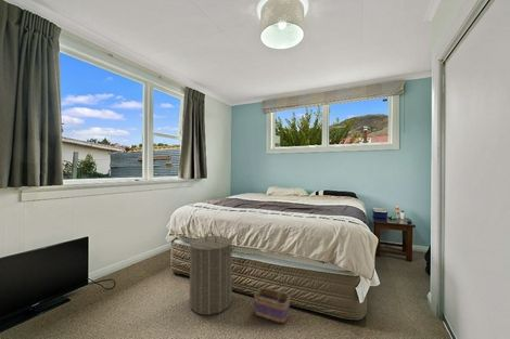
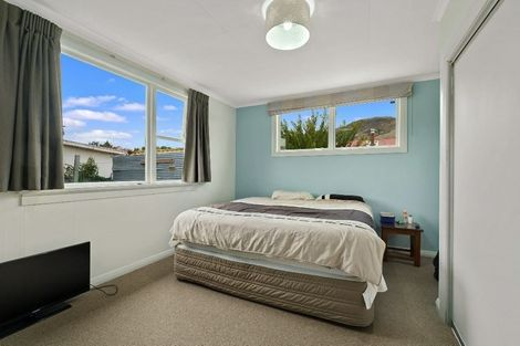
- laundry hamper (211, 266)
- basket (271, 295)
